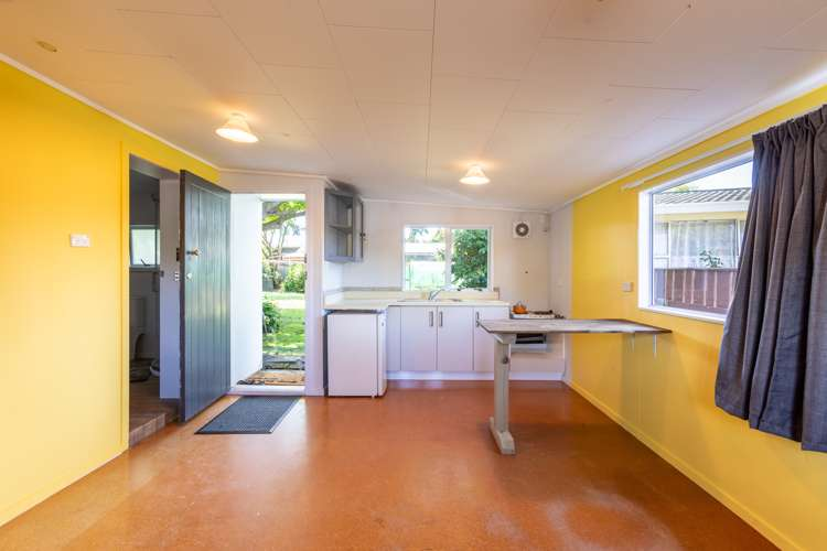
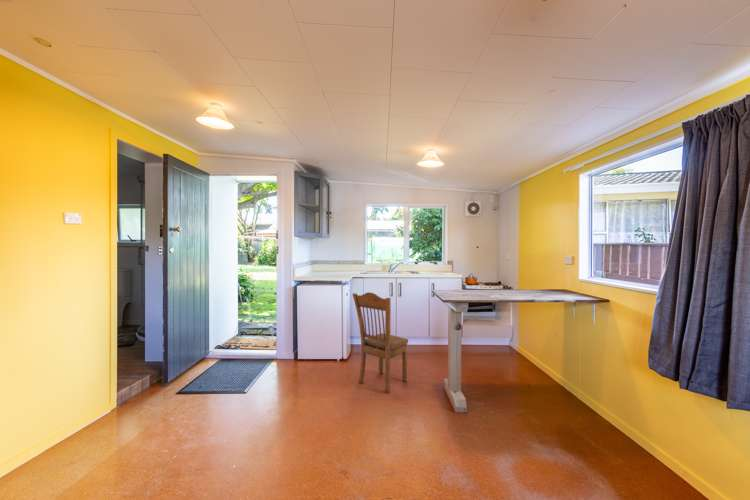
+ dining chair (382, 336)
